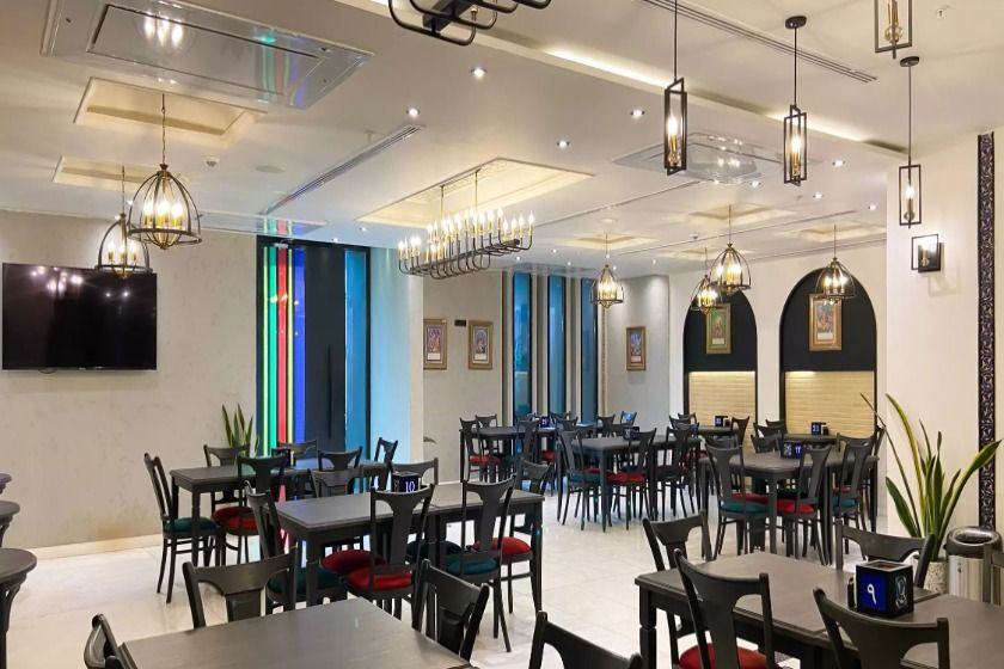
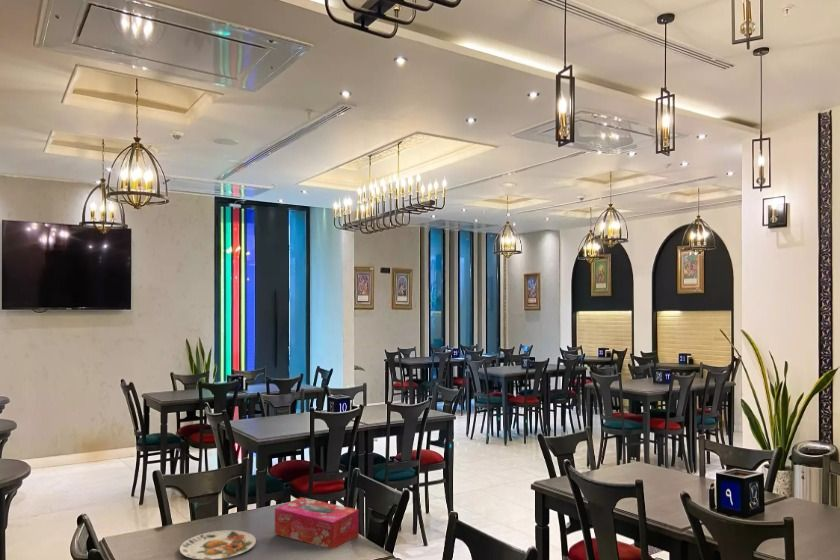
+ plate (218, 545)
+ tissue box (316, 521)
